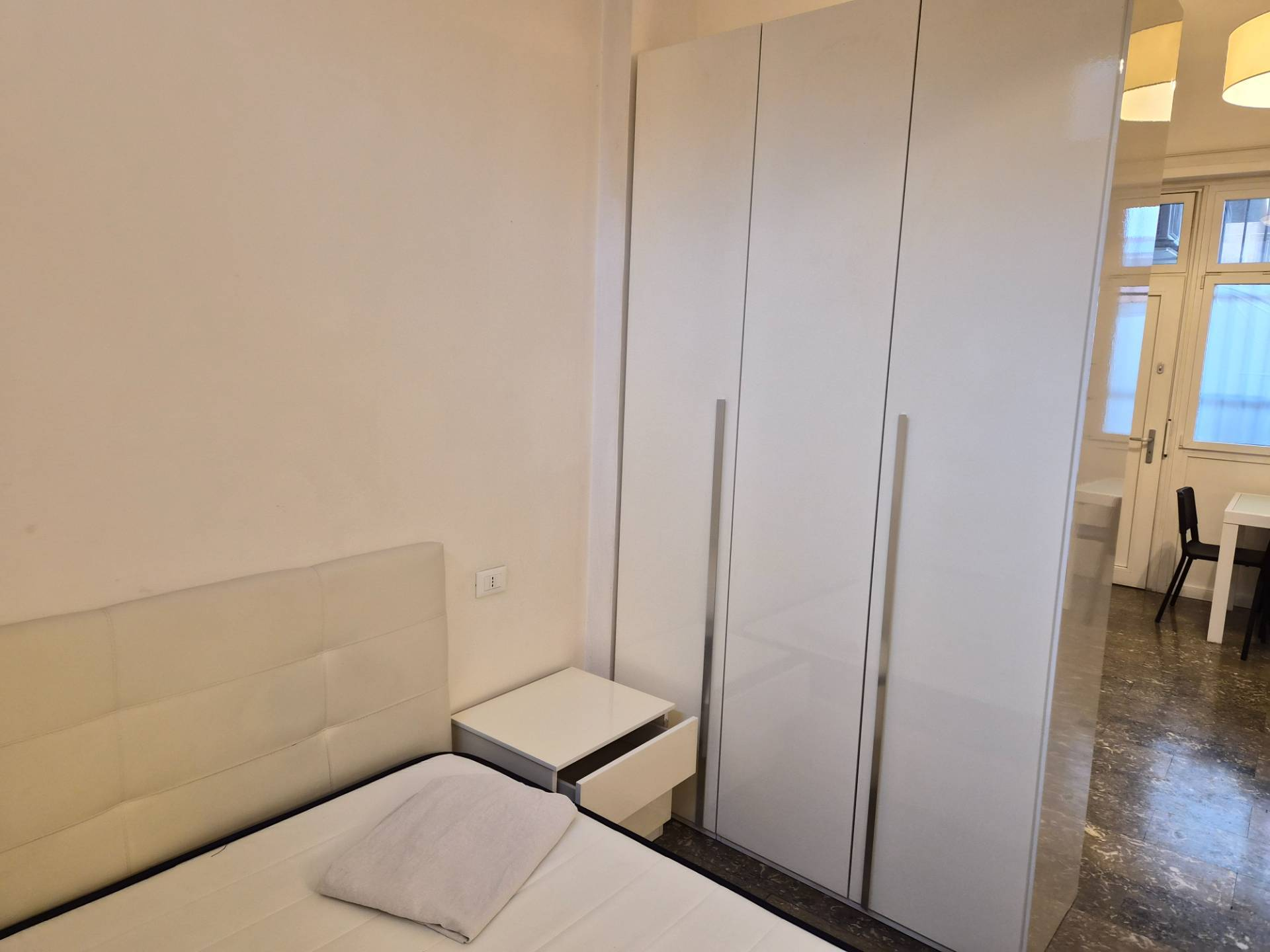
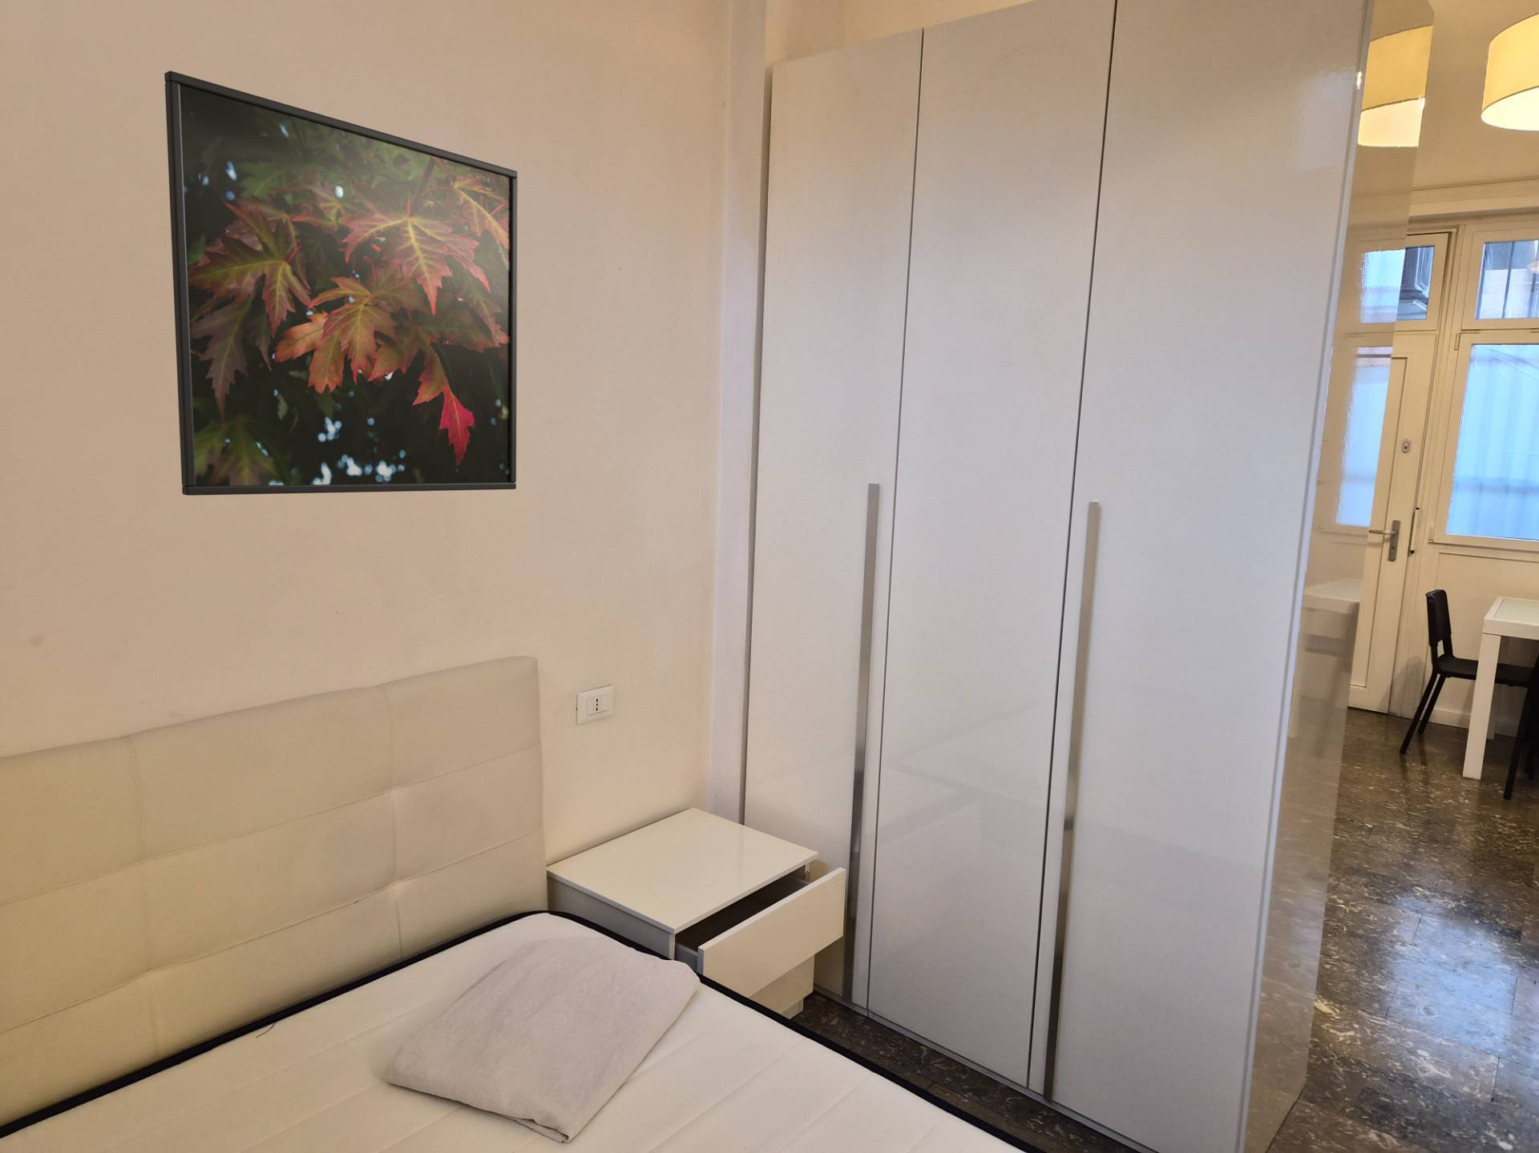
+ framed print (368, 315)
